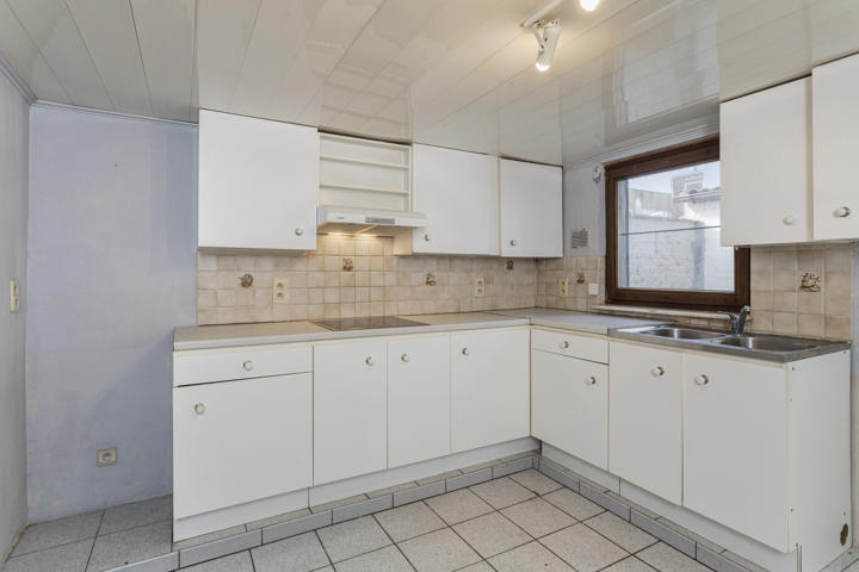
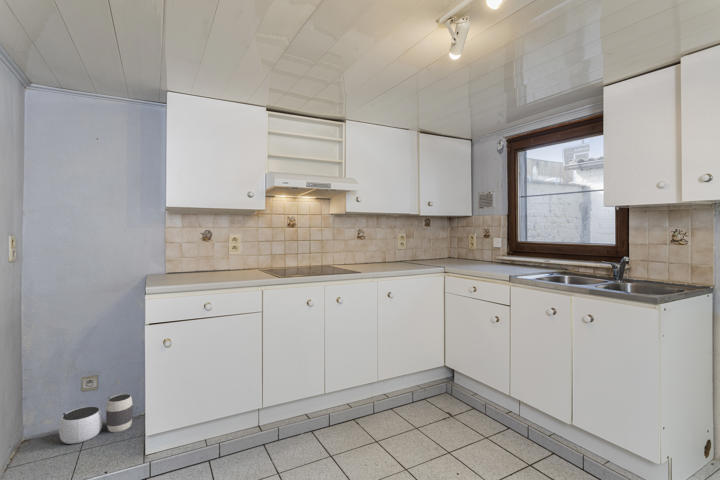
+ waste basket (97, 416)
